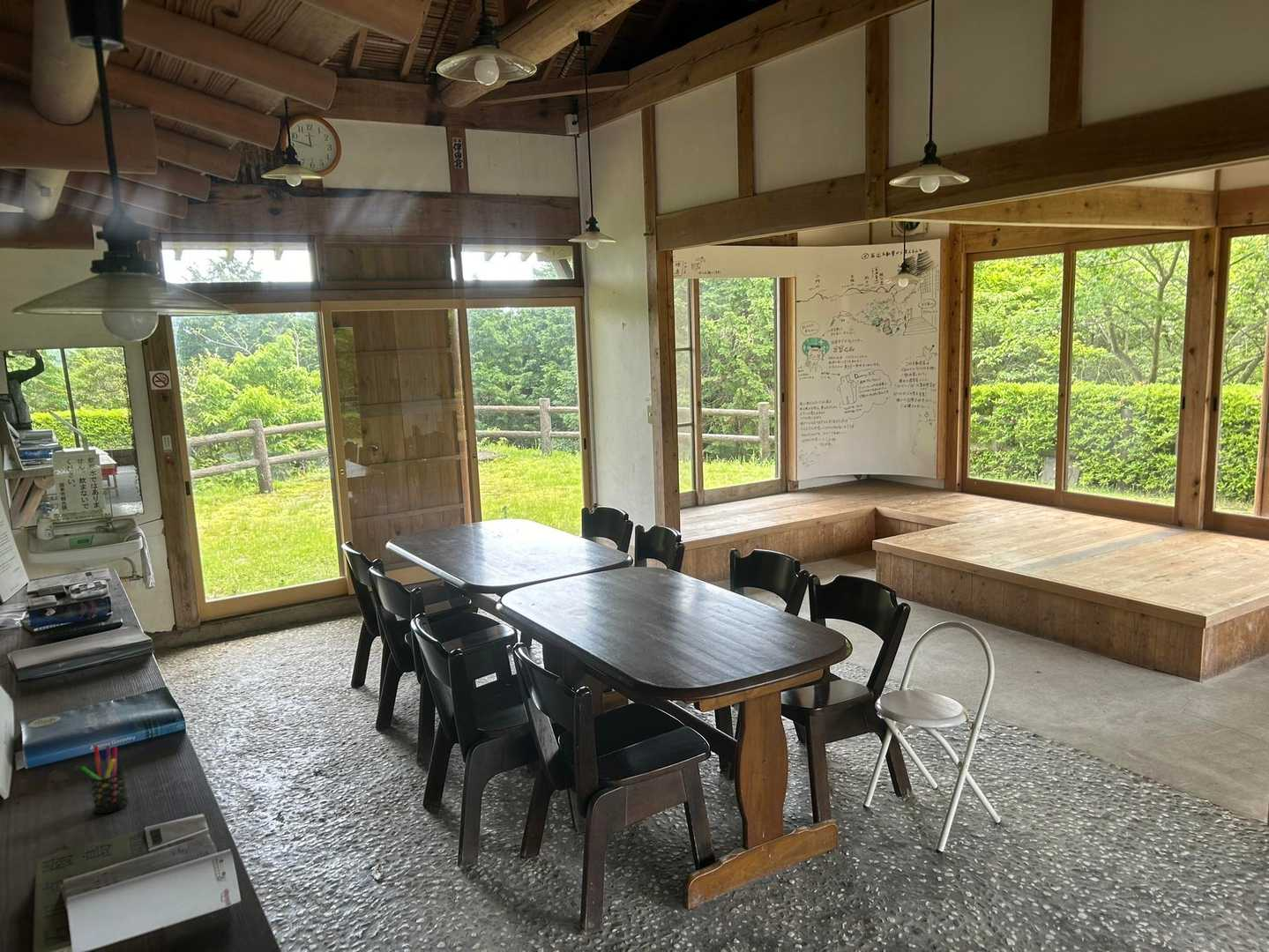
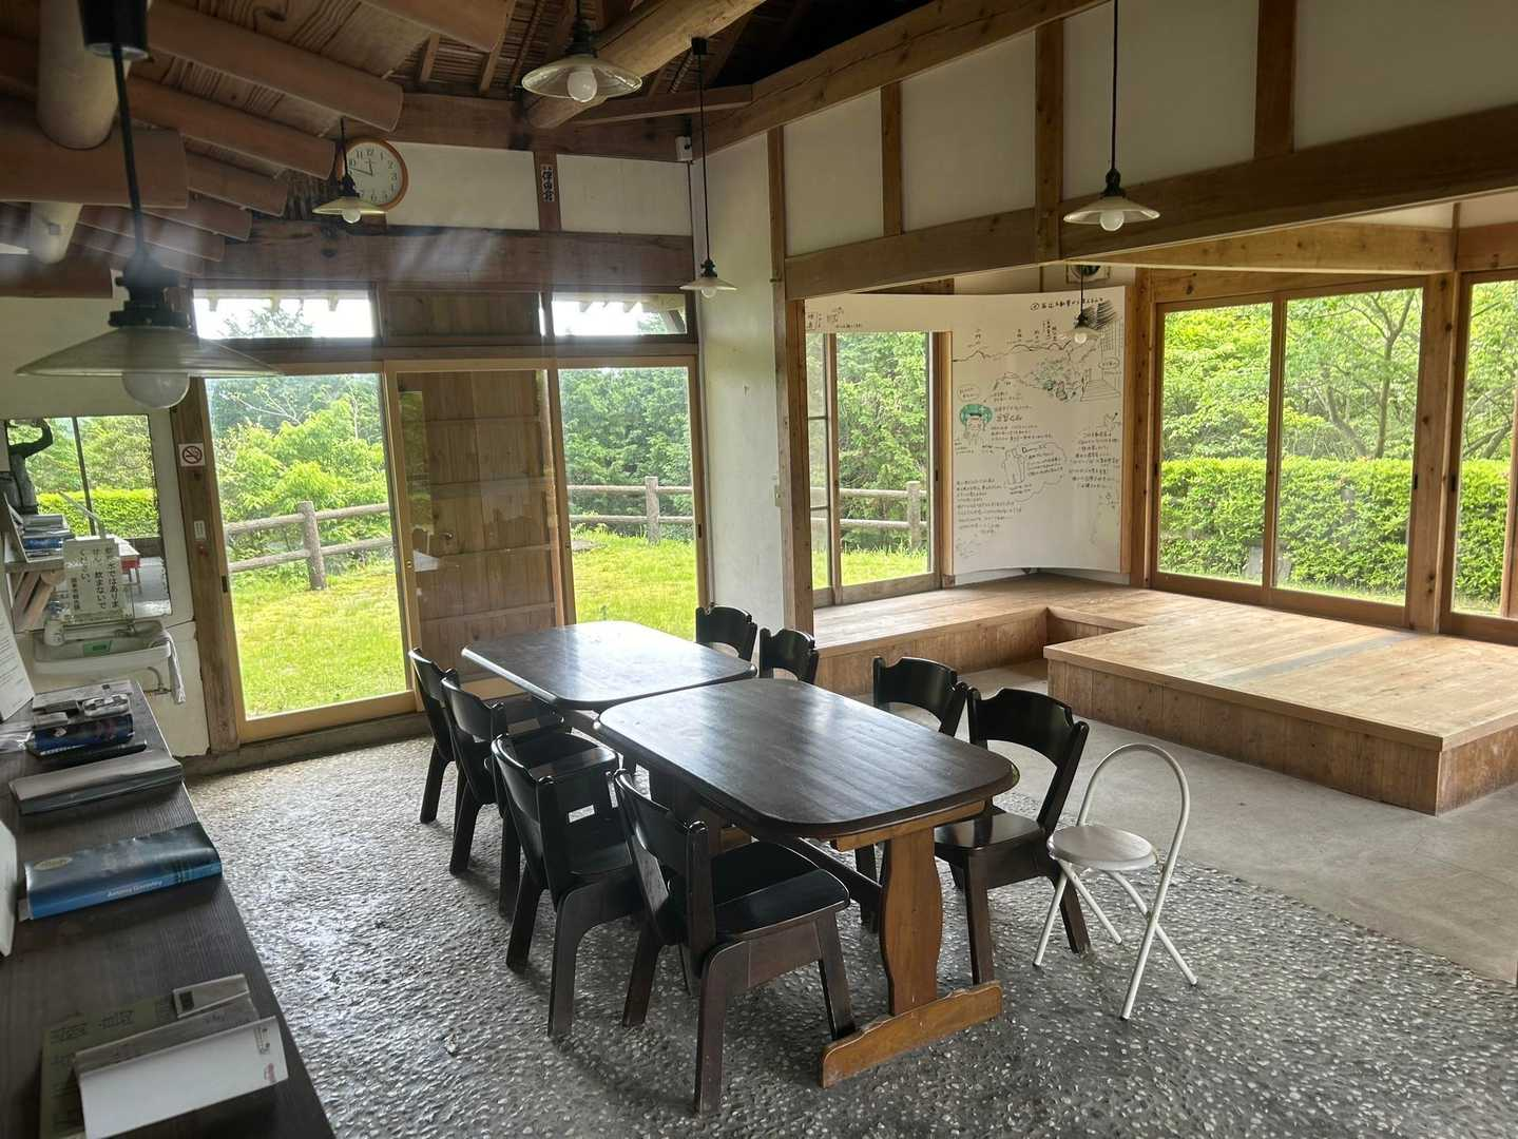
- pen holder (102, 778)
